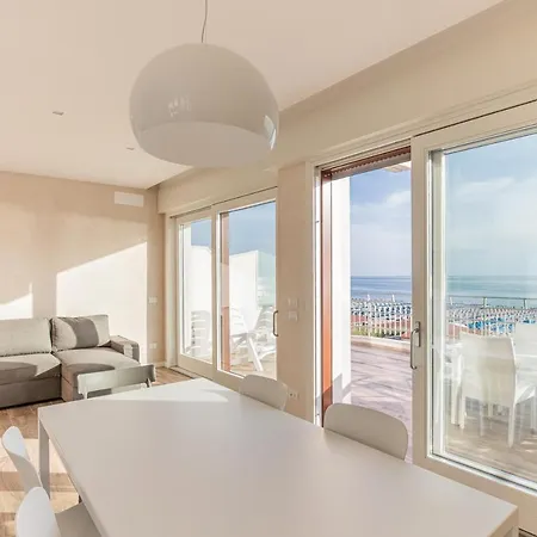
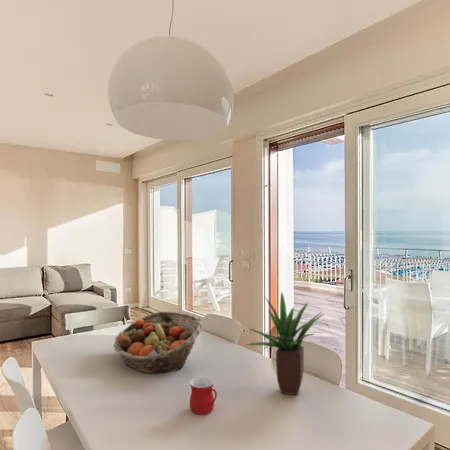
+ fruit basket (158, 339)
+ potted plant (283, 344)
+ mug (204, 396)
